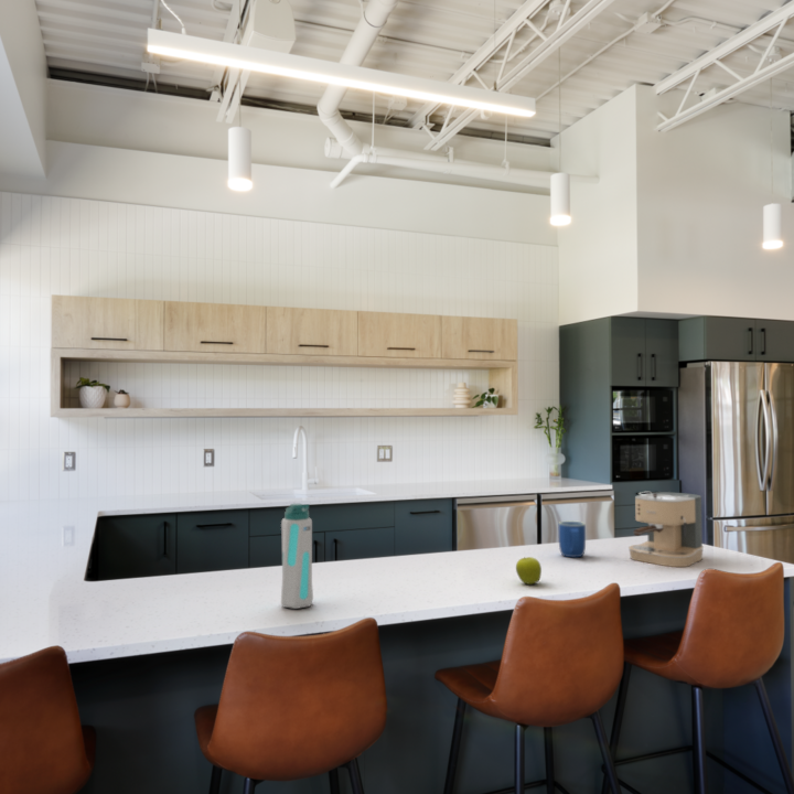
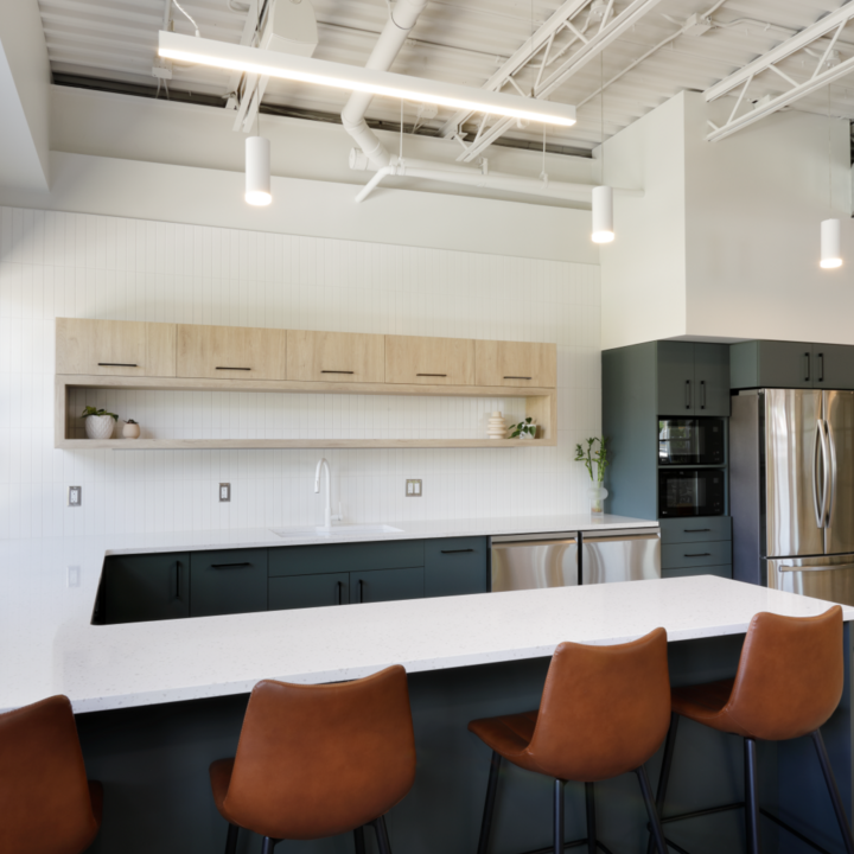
- fruit (528, 570)
- mug (572, 539)
- water bottle (298, 554)
- coffee maker (663, 525)
